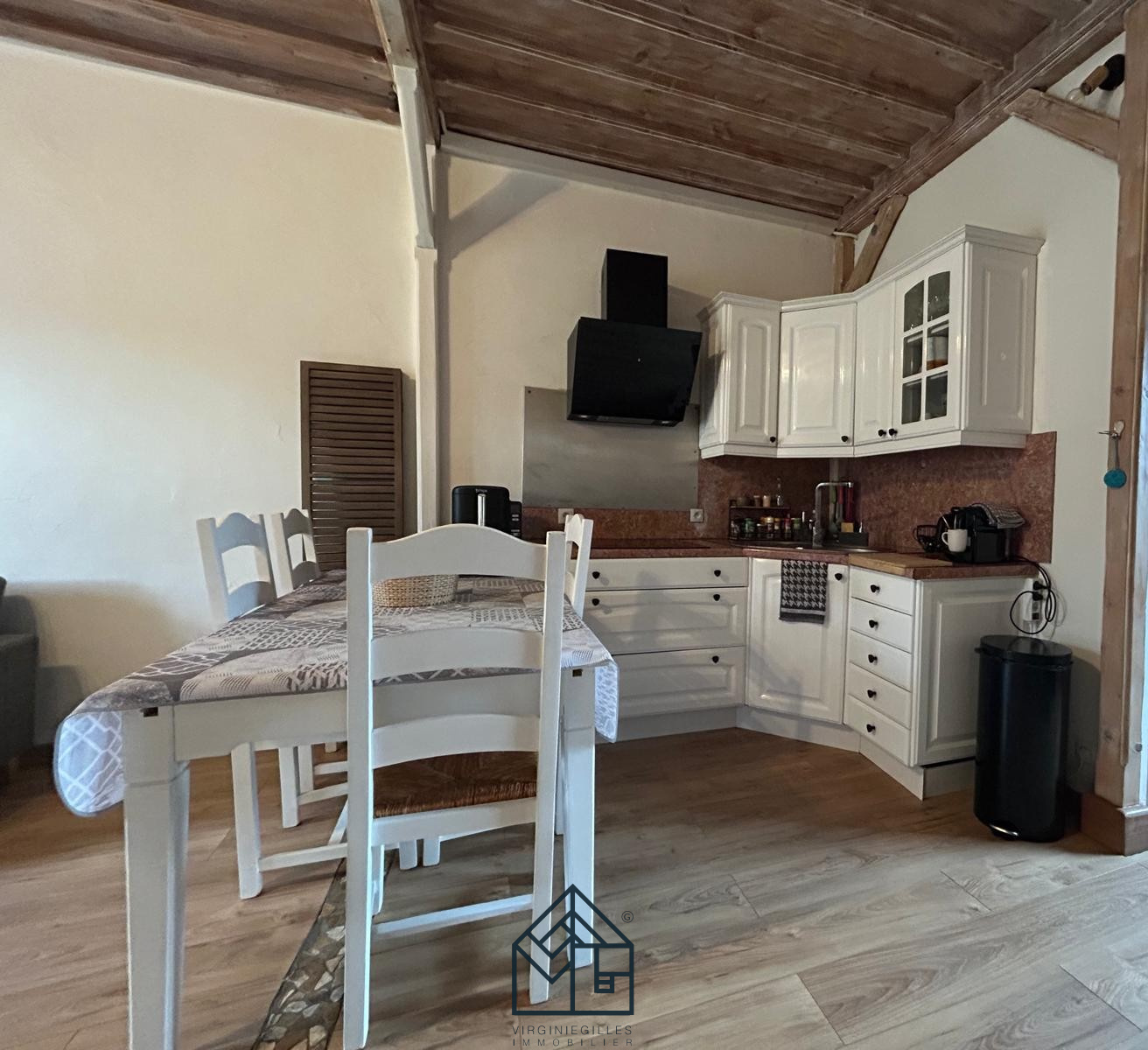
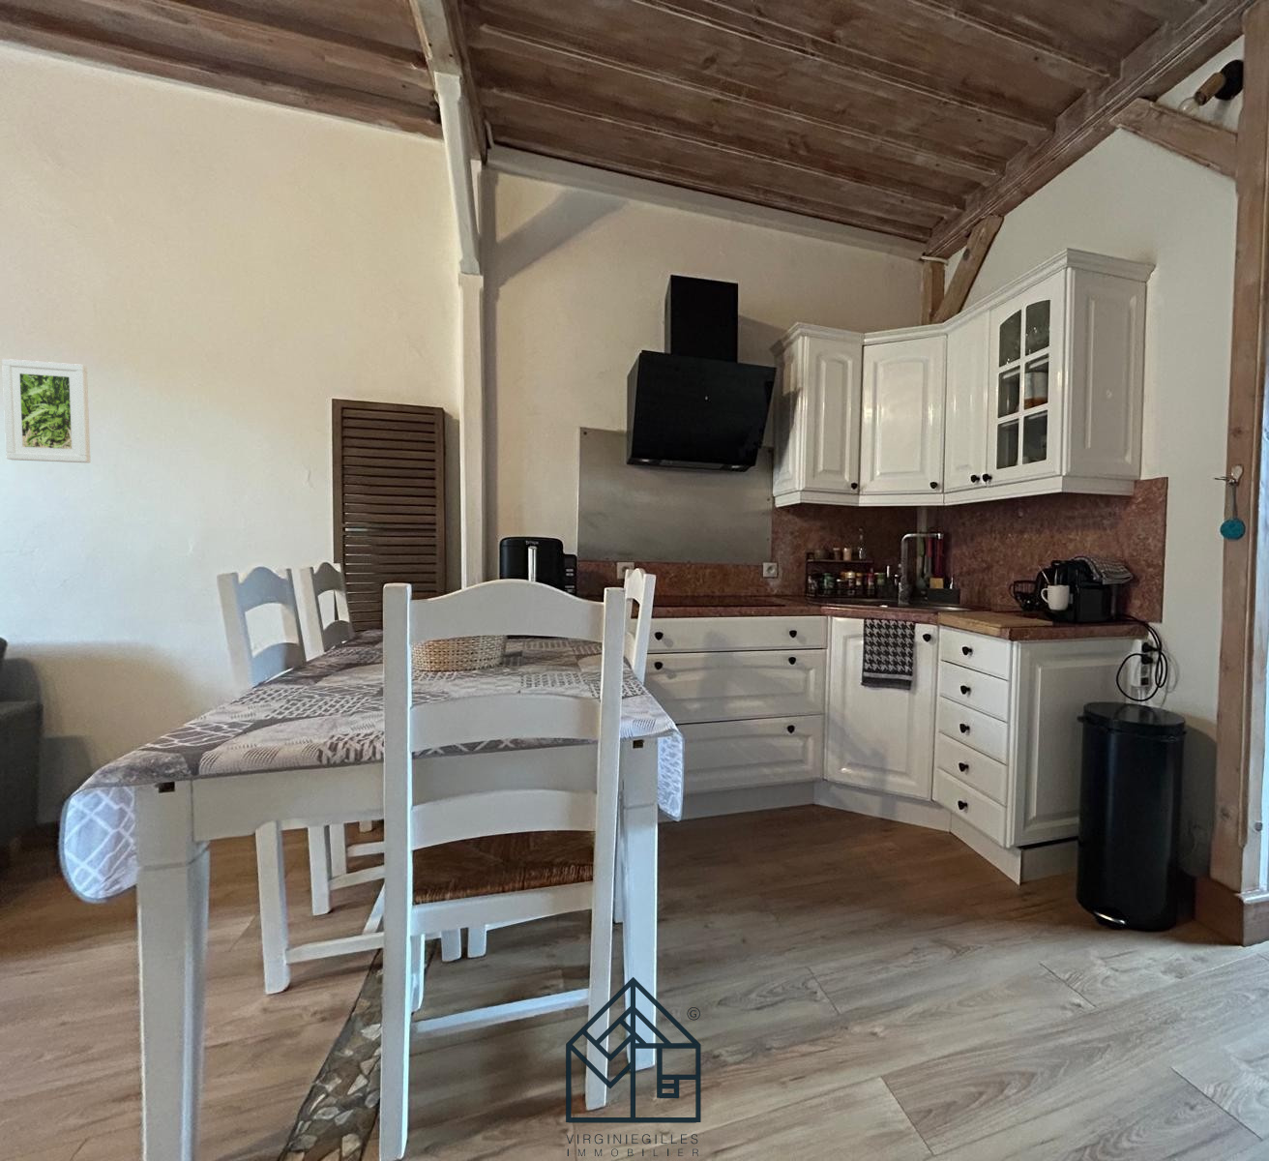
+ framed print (46, 411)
